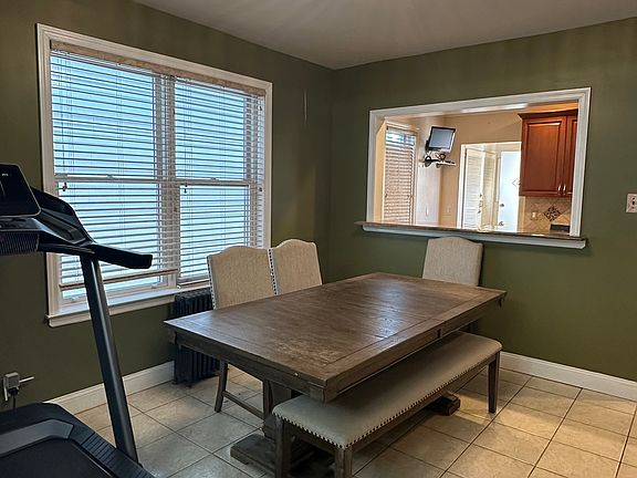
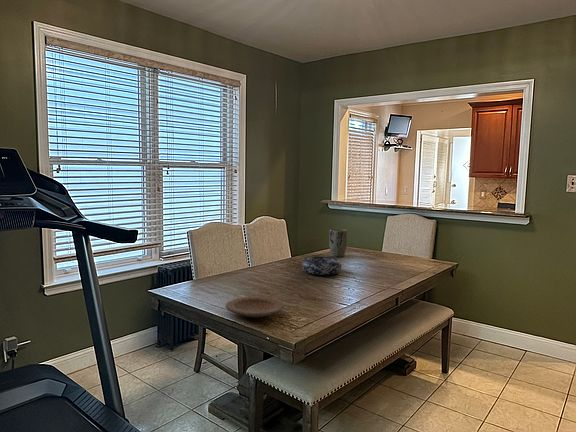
+ plant pot (337, 243)
+ decorative bowl (321, 265)
+ plate (254, 309)
